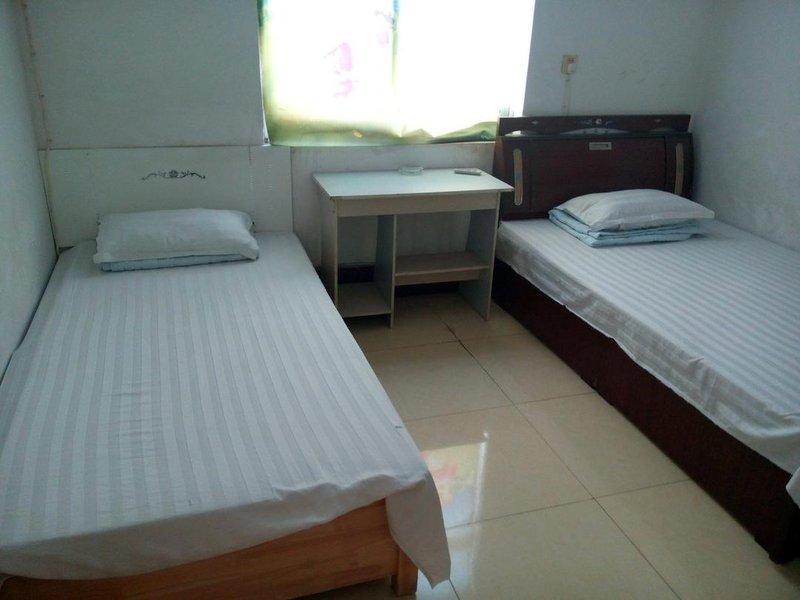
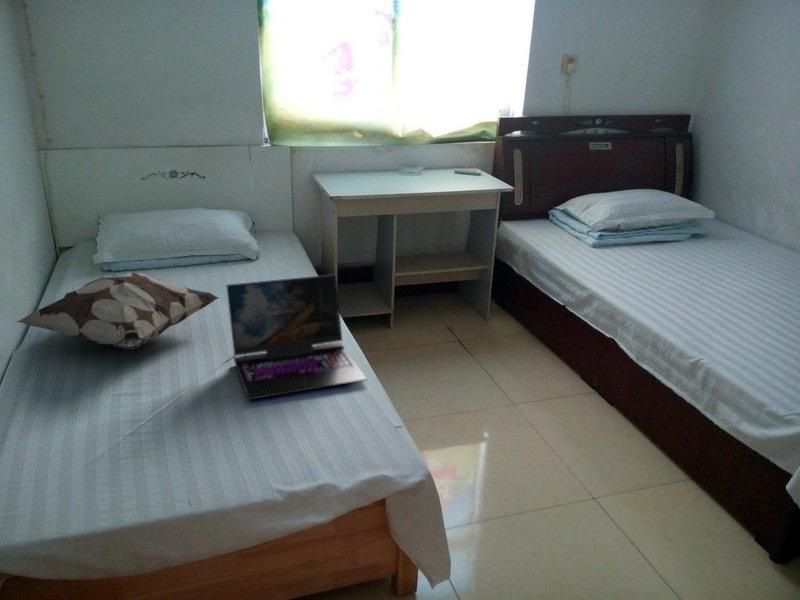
+ decorative pillow (124, 309)
+ laptop (295, 333)
